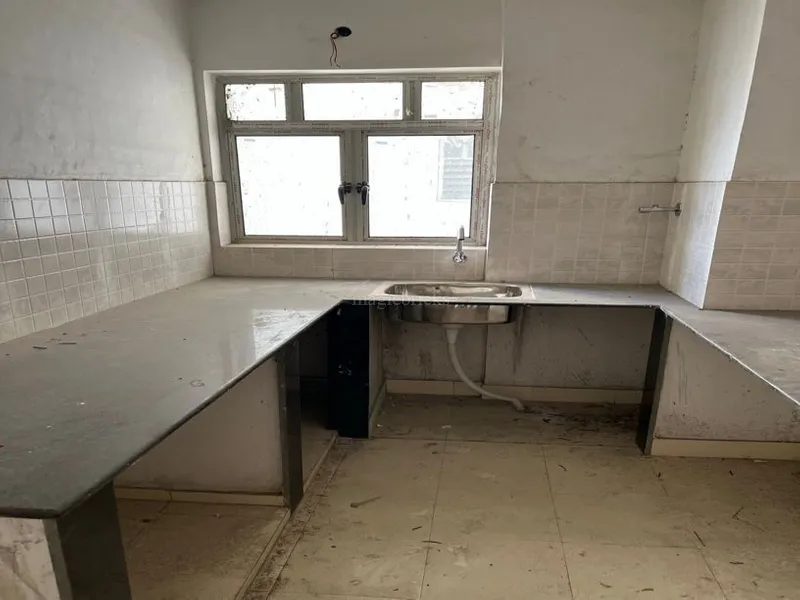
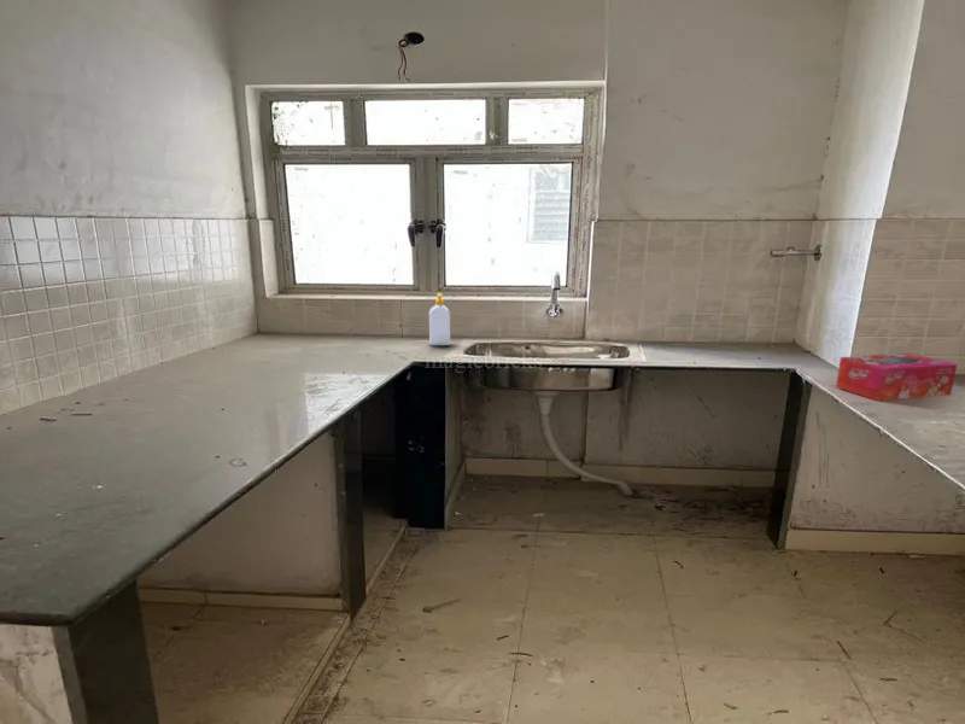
+ tissue box (894, 375)
+ soap bottle (439, 319)
